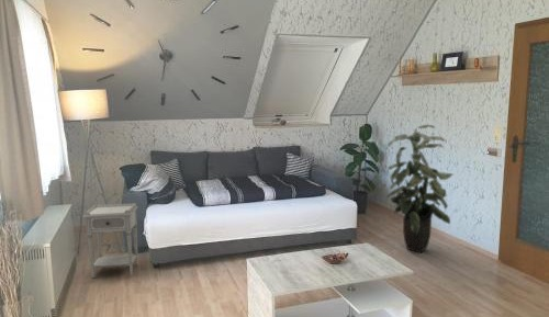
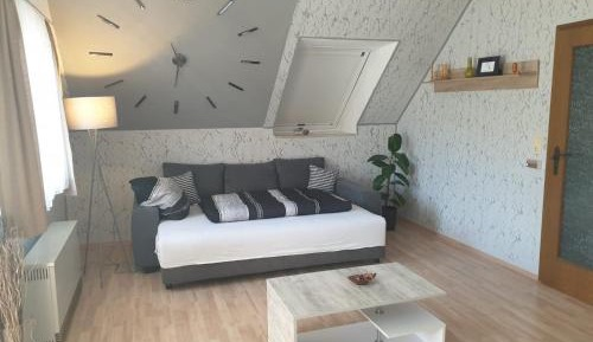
- nightstand (111, 233)
- indoor plant (419, 190)
